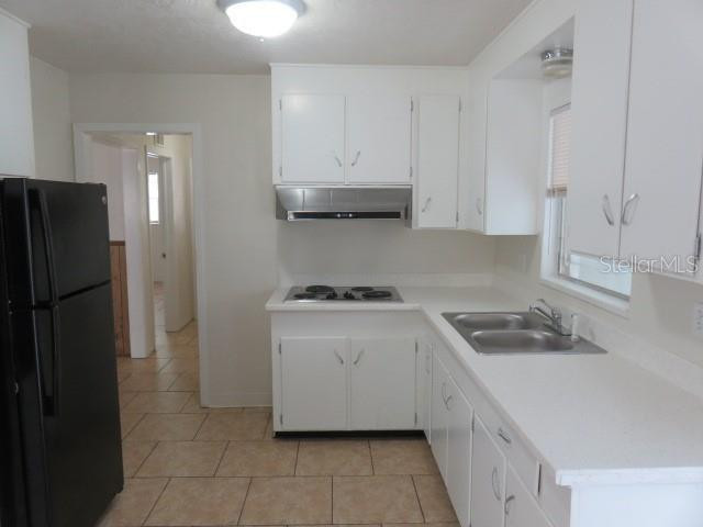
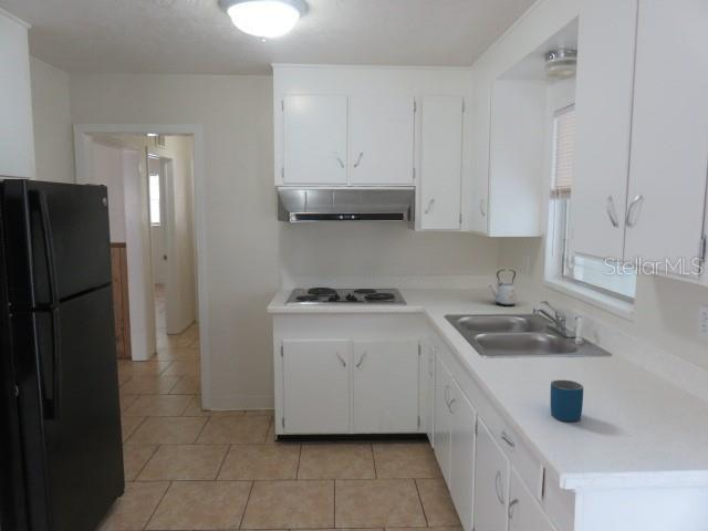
+ kettle (501, 287)
+ mug (563, 398)
